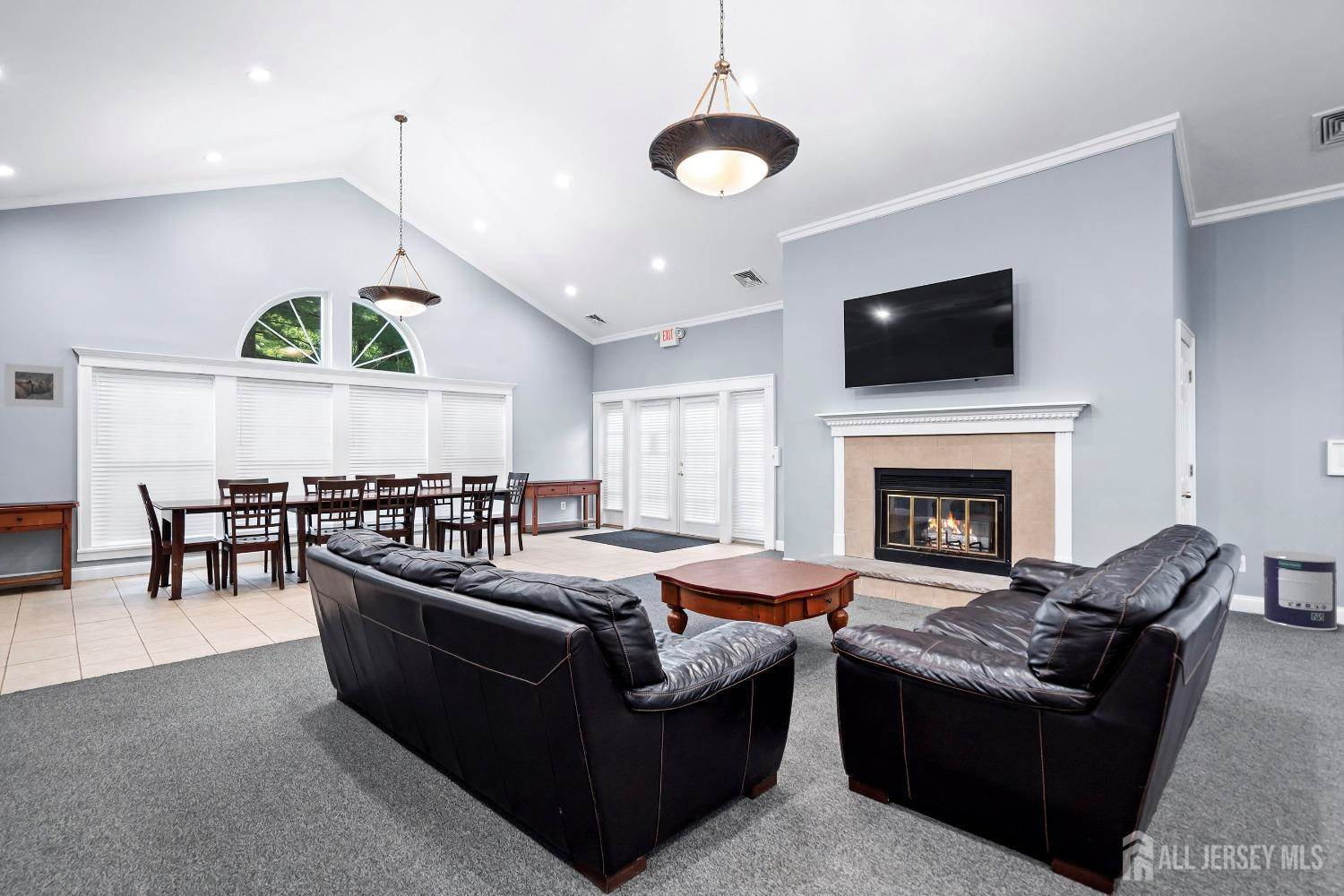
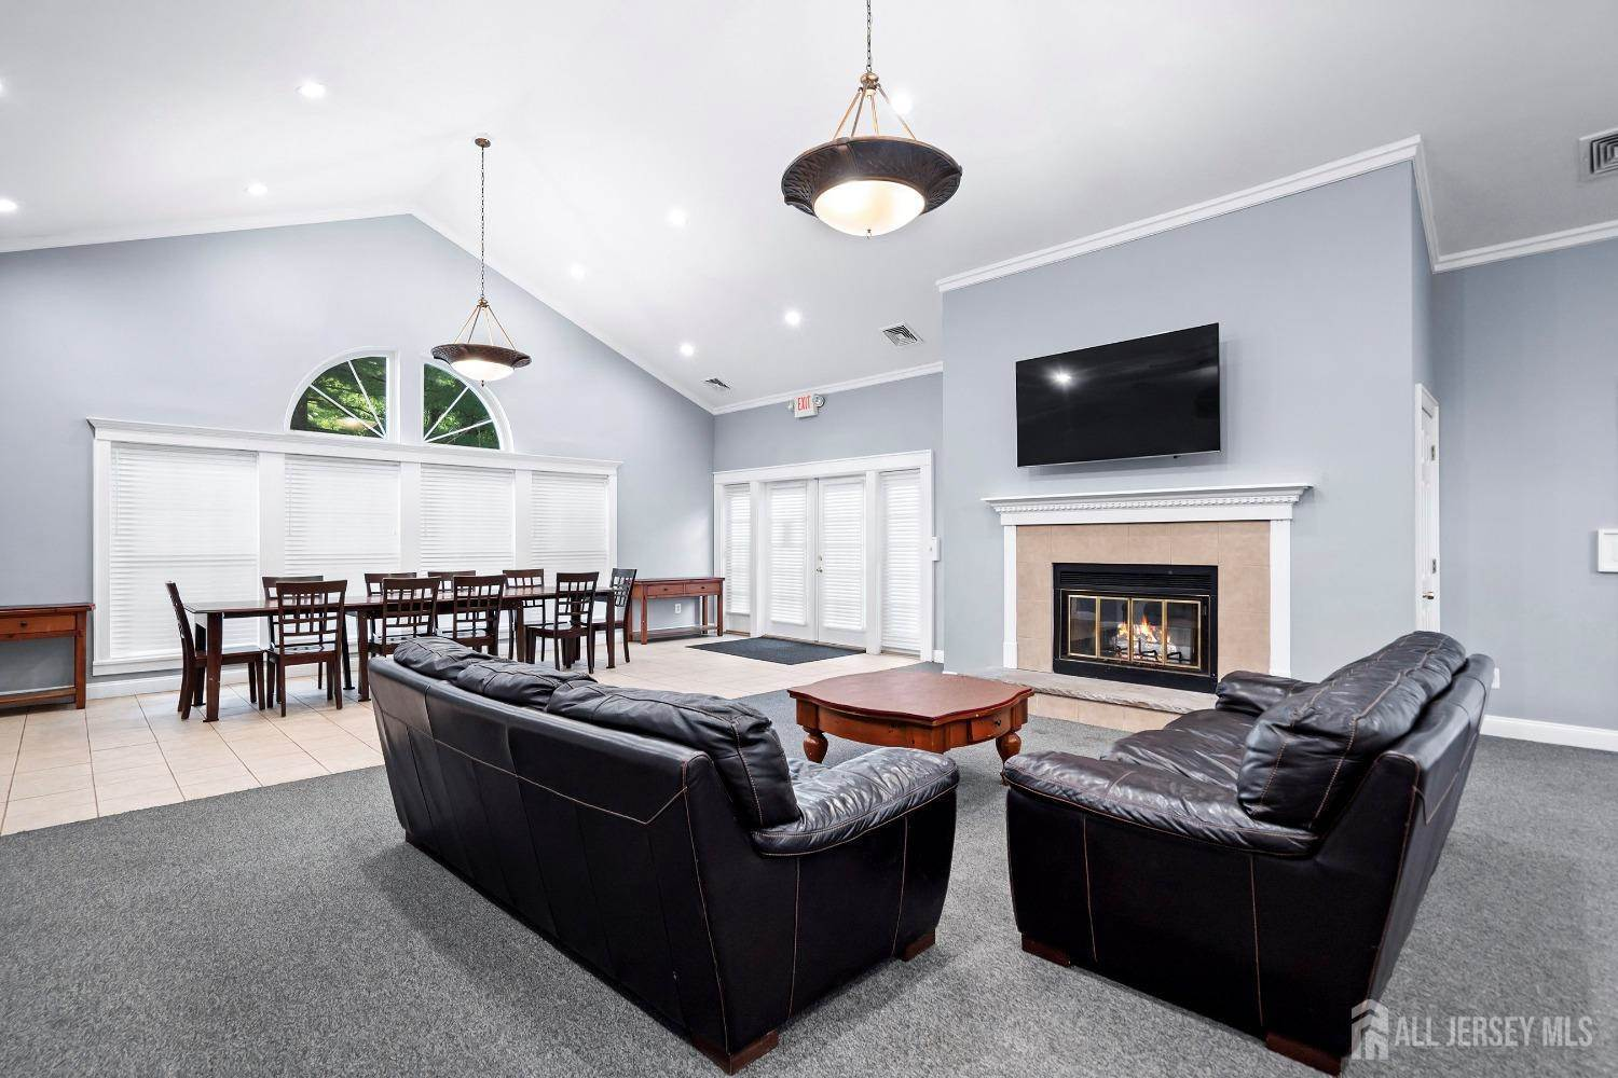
- paint can (1299, 589)
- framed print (34, 385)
